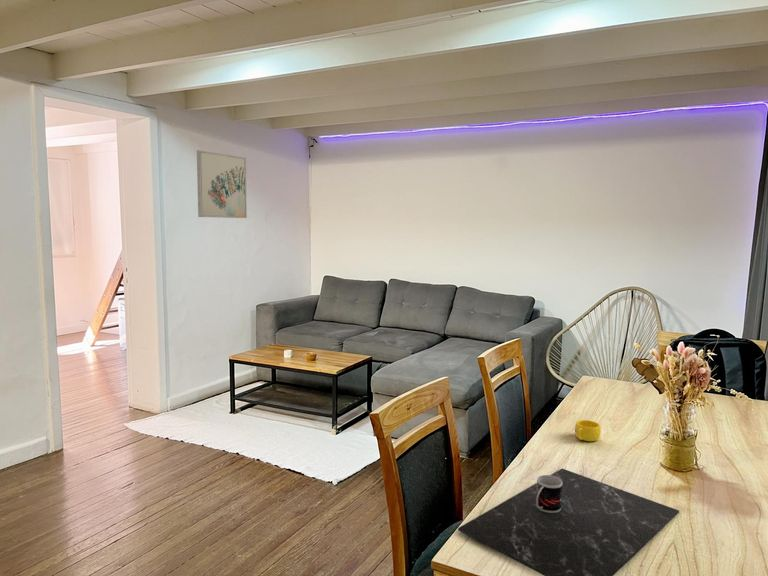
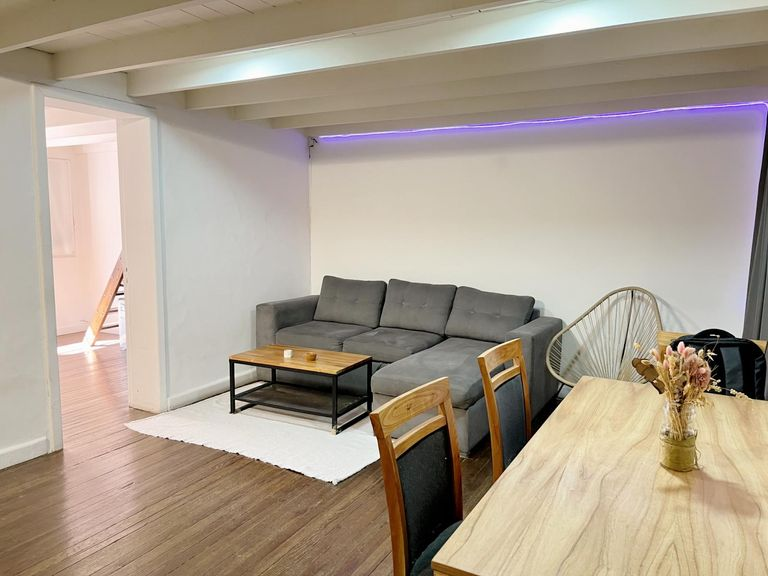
- placemat (573, 506)
- cup (585, 431)
- wall art (223, 186)
